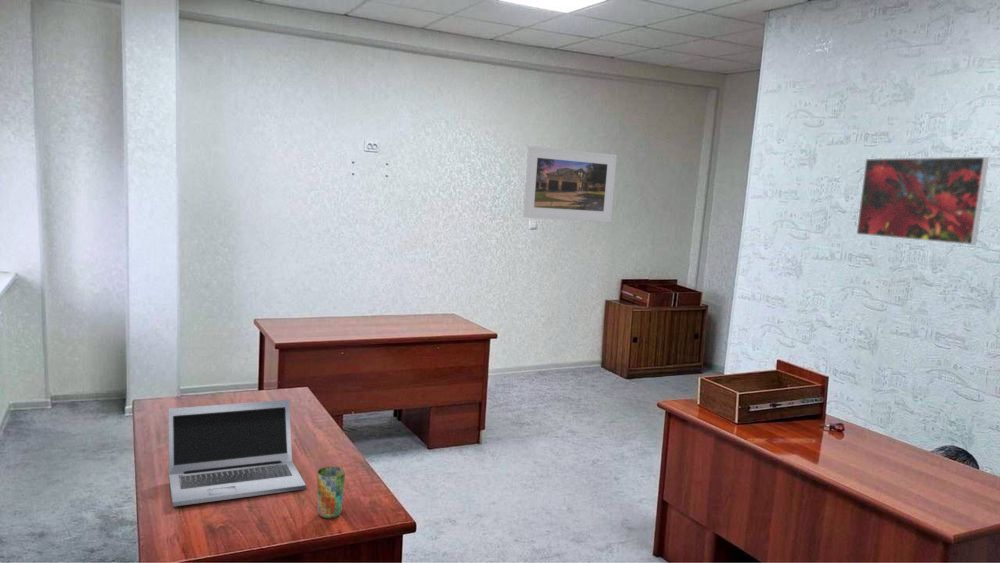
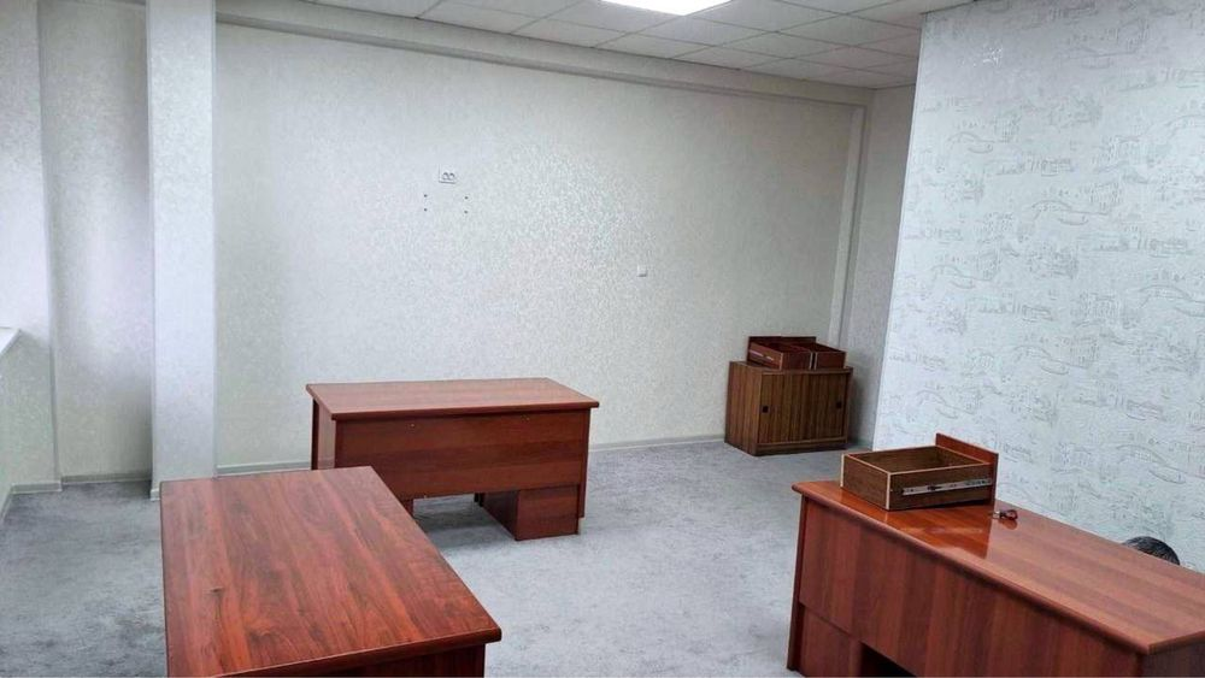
- cup (330, 493)
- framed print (571, 185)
- laptop (236, 448)
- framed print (917, 198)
